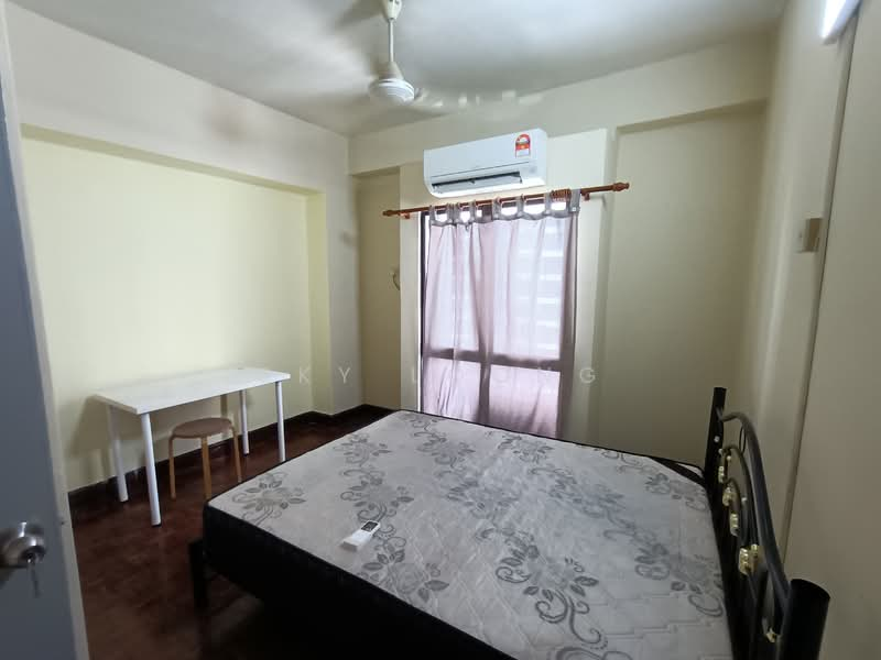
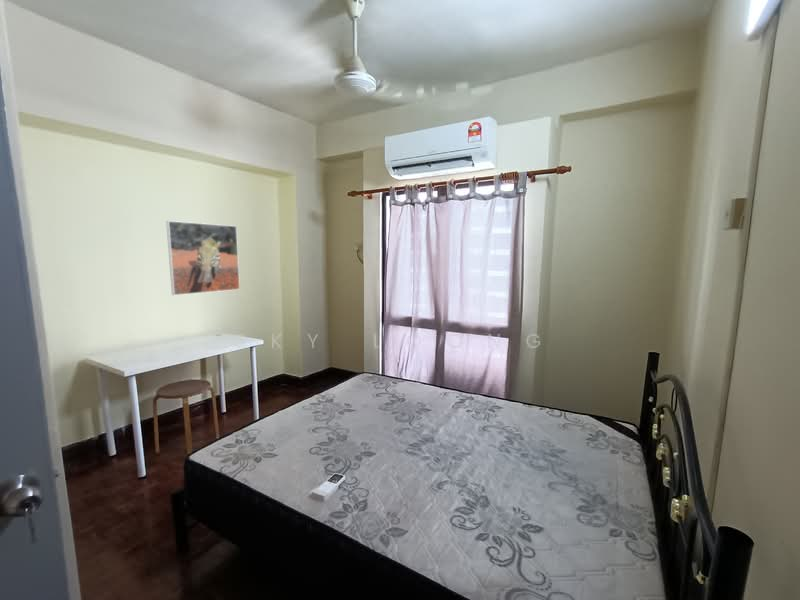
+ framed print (206, 258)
